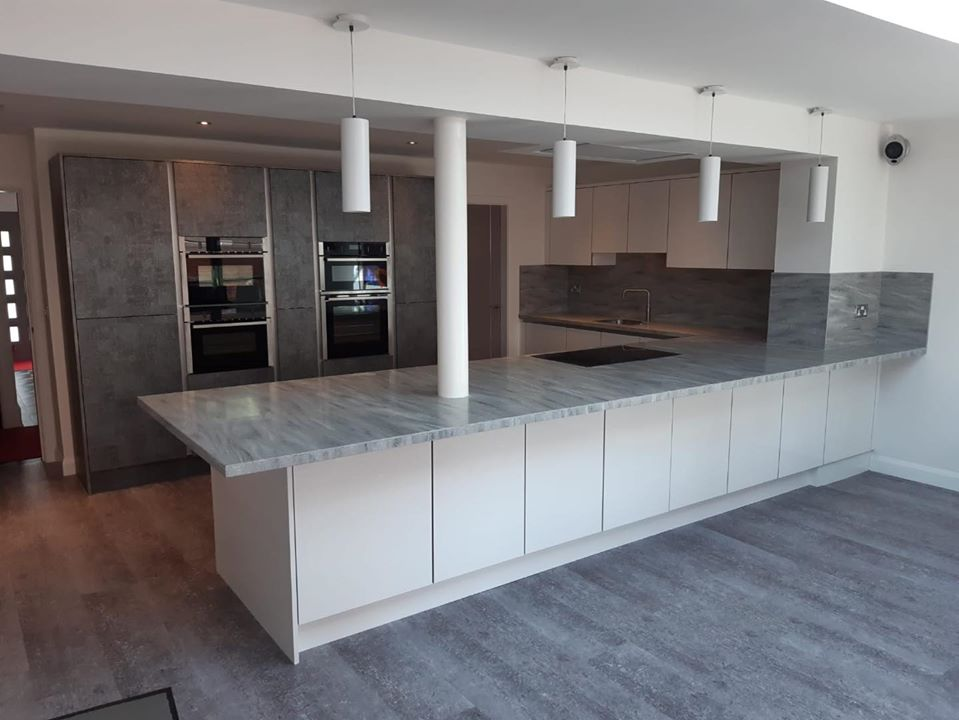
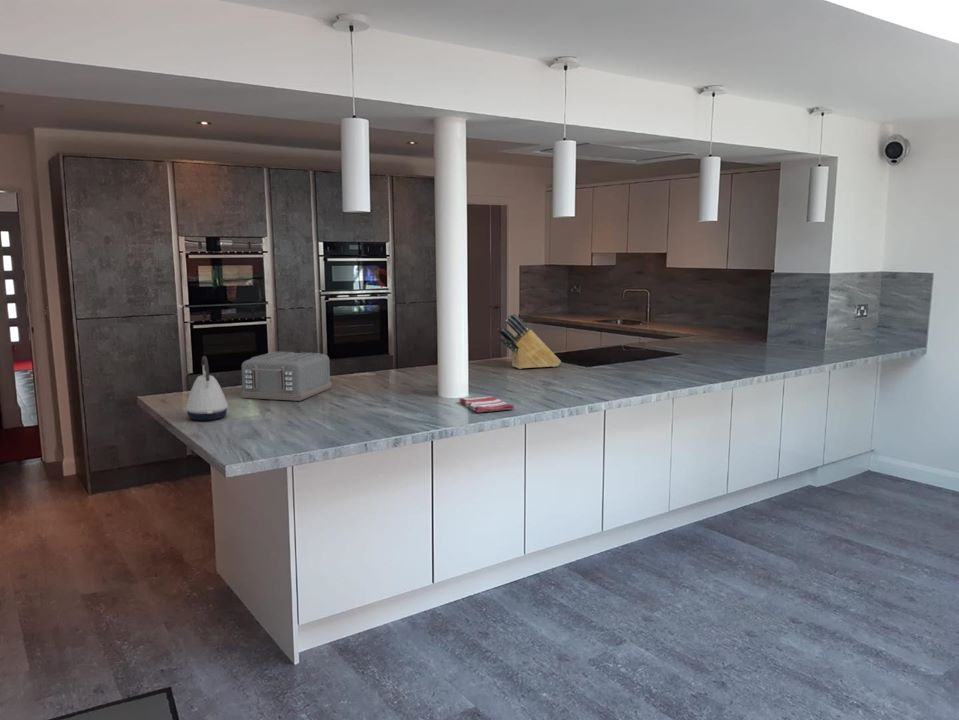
+ toaster (284, 375)
+ dish towel (485, 403)
+ knife block (528, 339)
+ kettle (205, 386)
